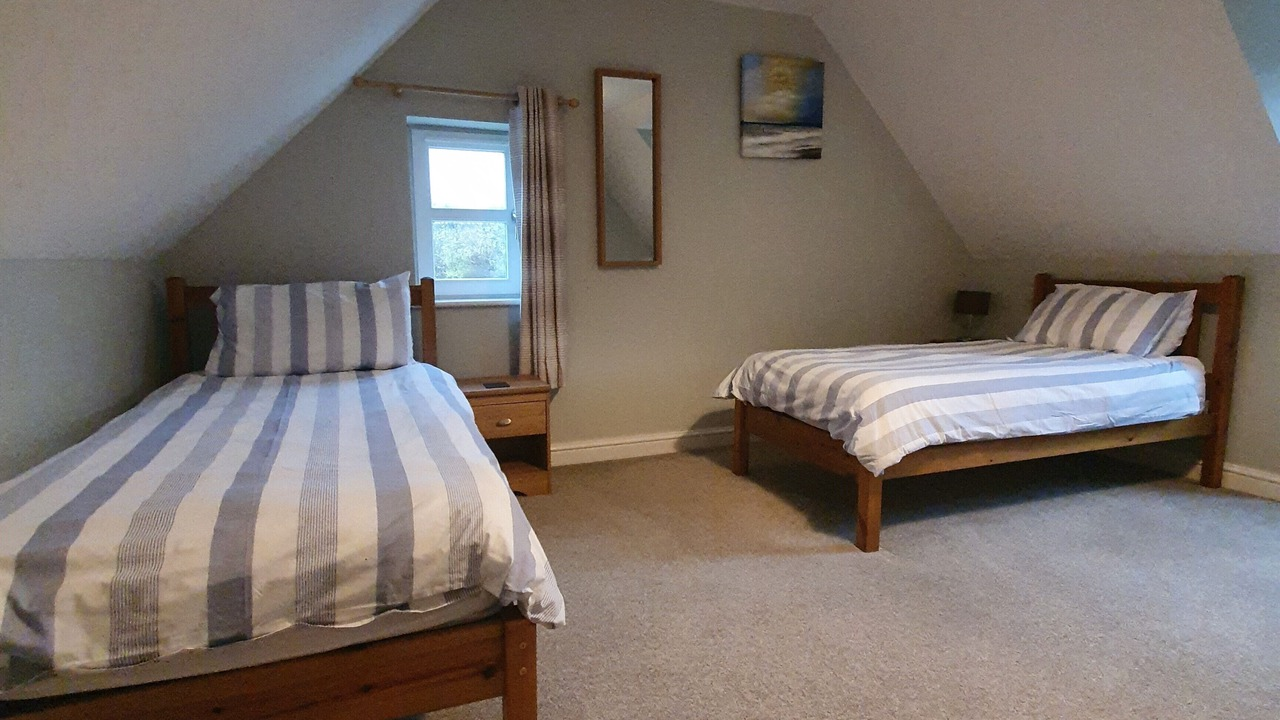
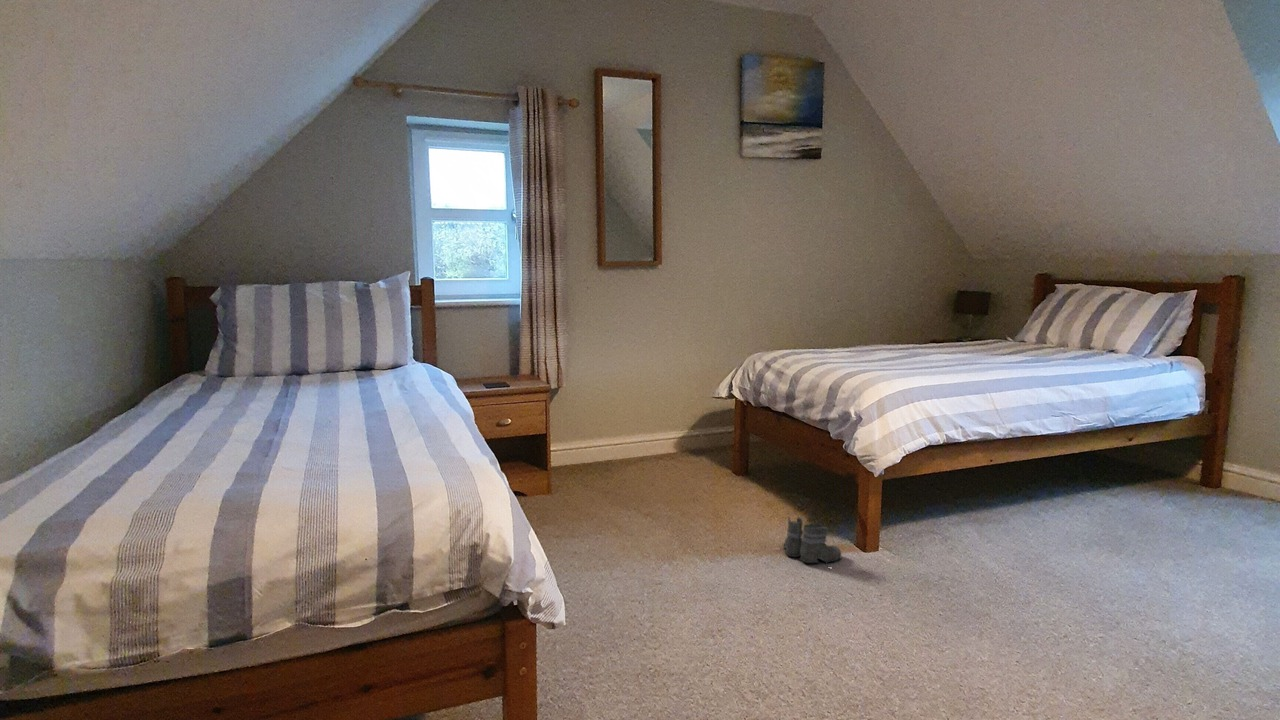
+ boots (809, 537)
